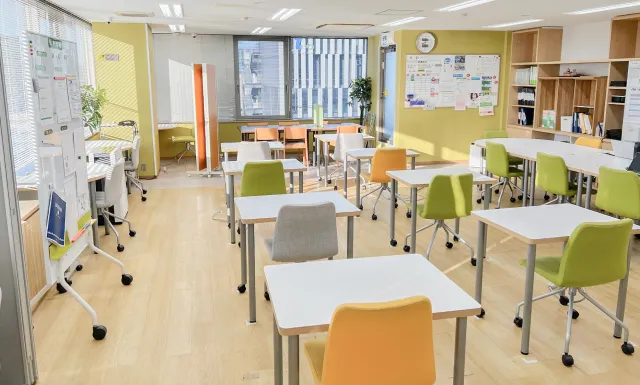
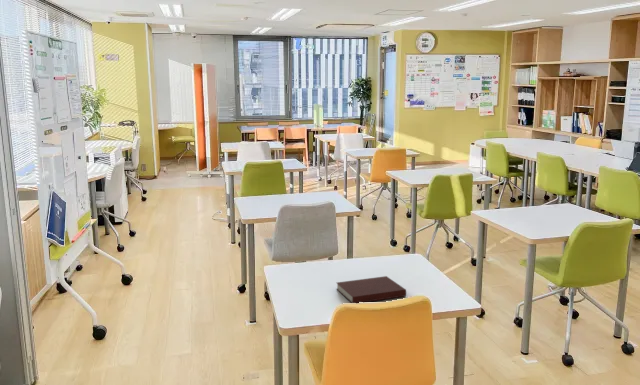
+ notebook (370, 289)
